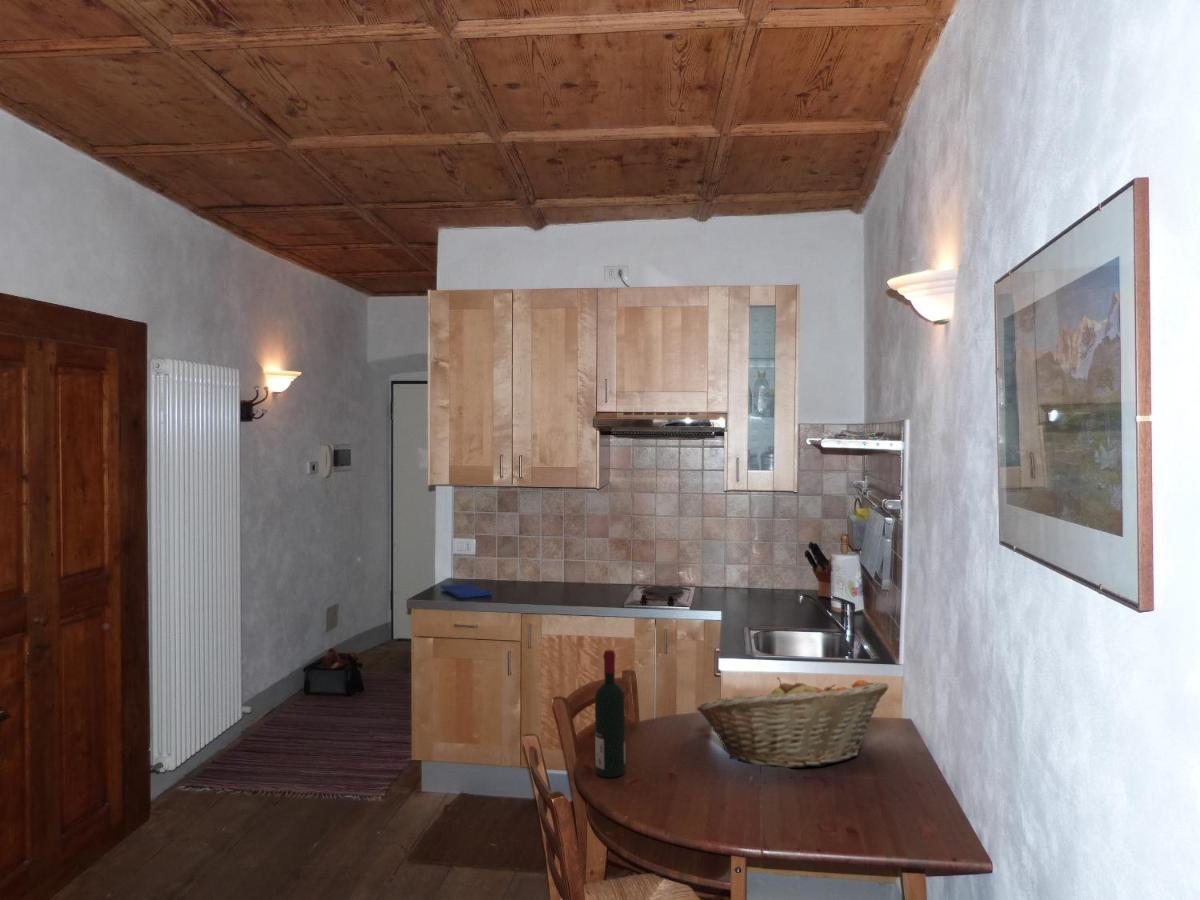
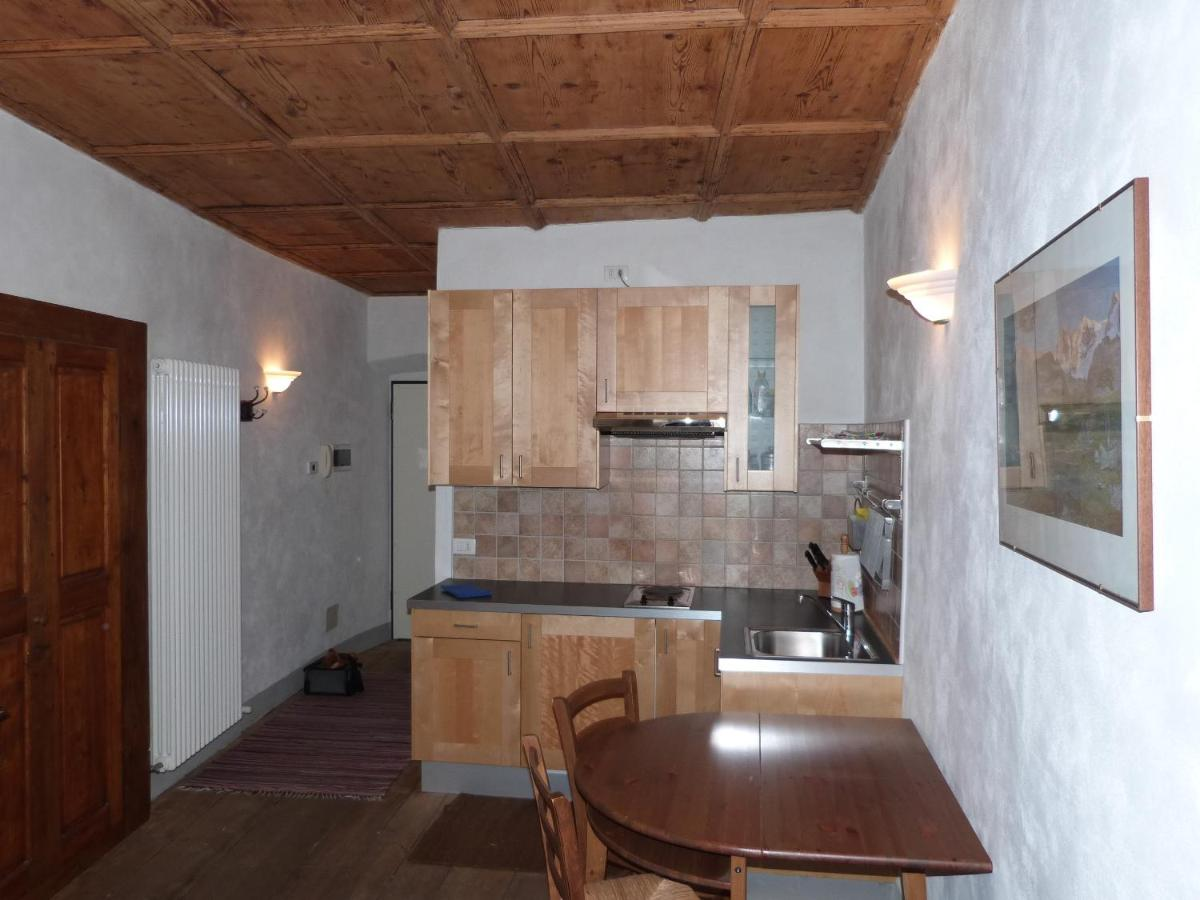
- fruit basket (793, 712)
- alcohol (609, 711)
